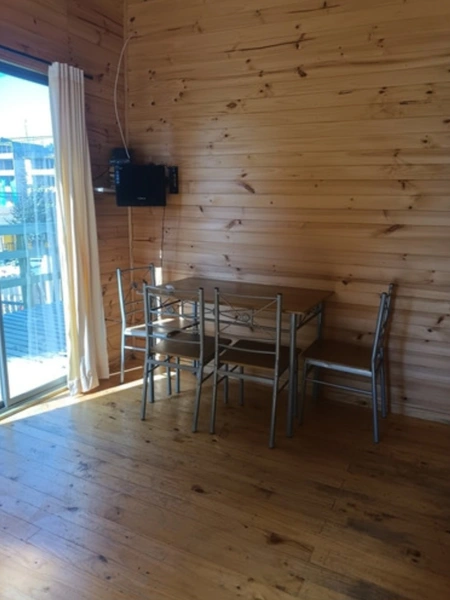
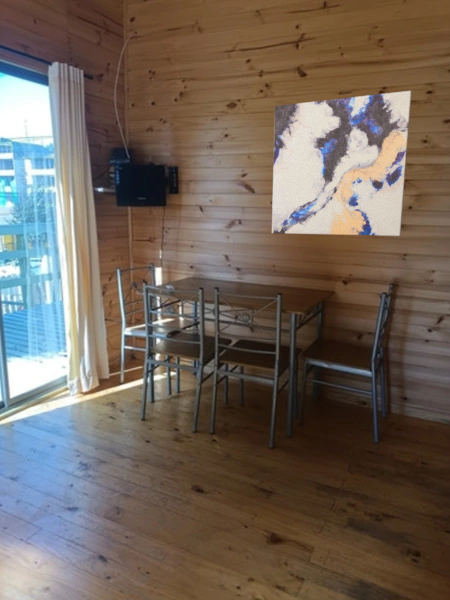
+ wall art (335, 168)
